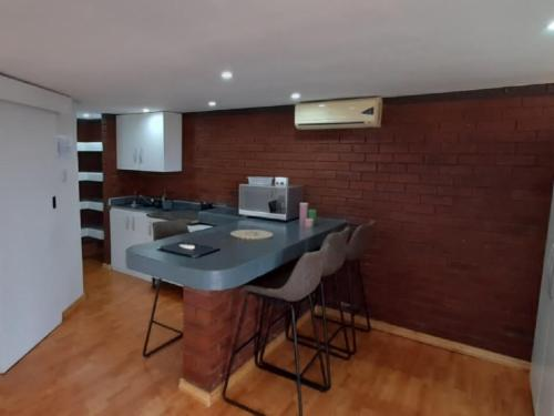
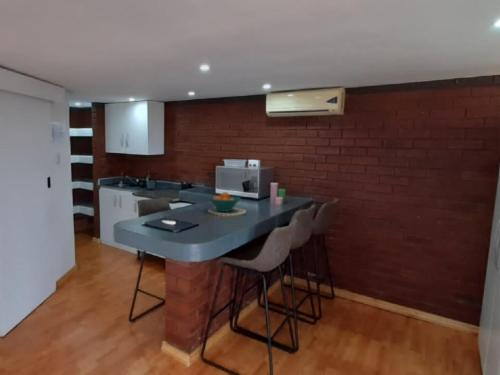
+ fruit bowl (224, 201)
